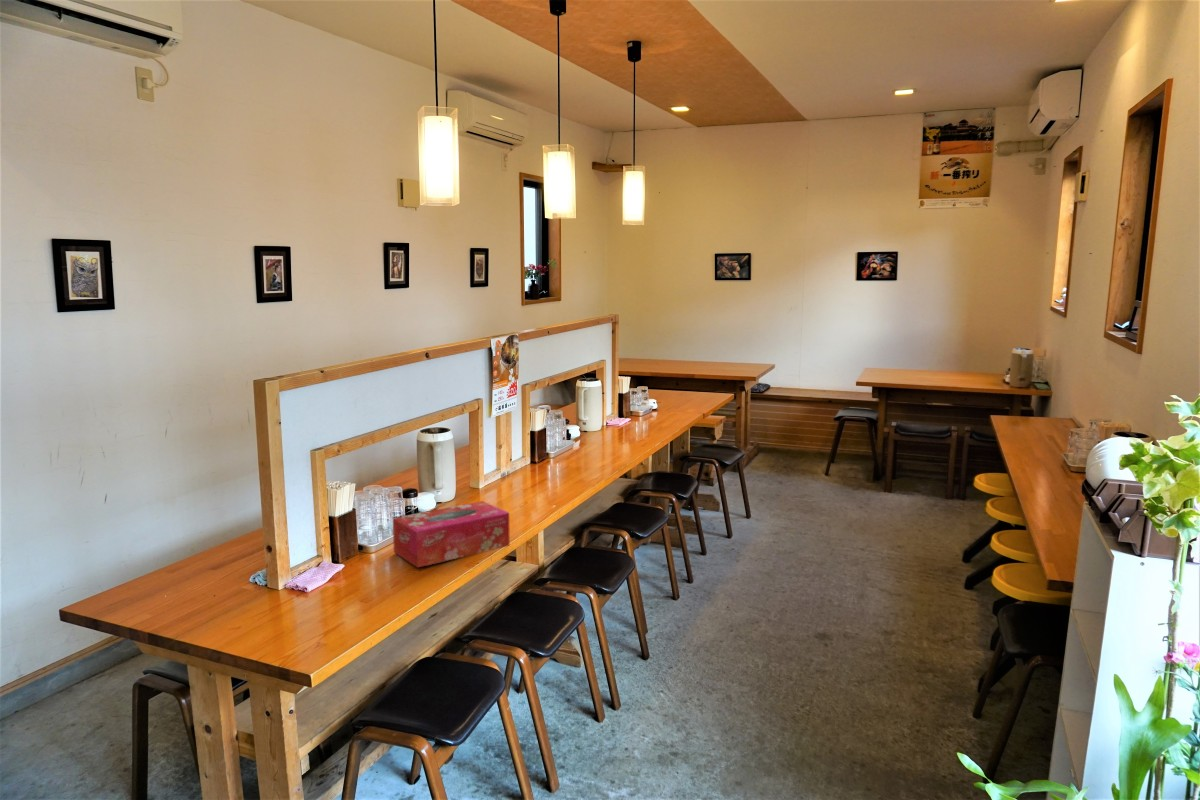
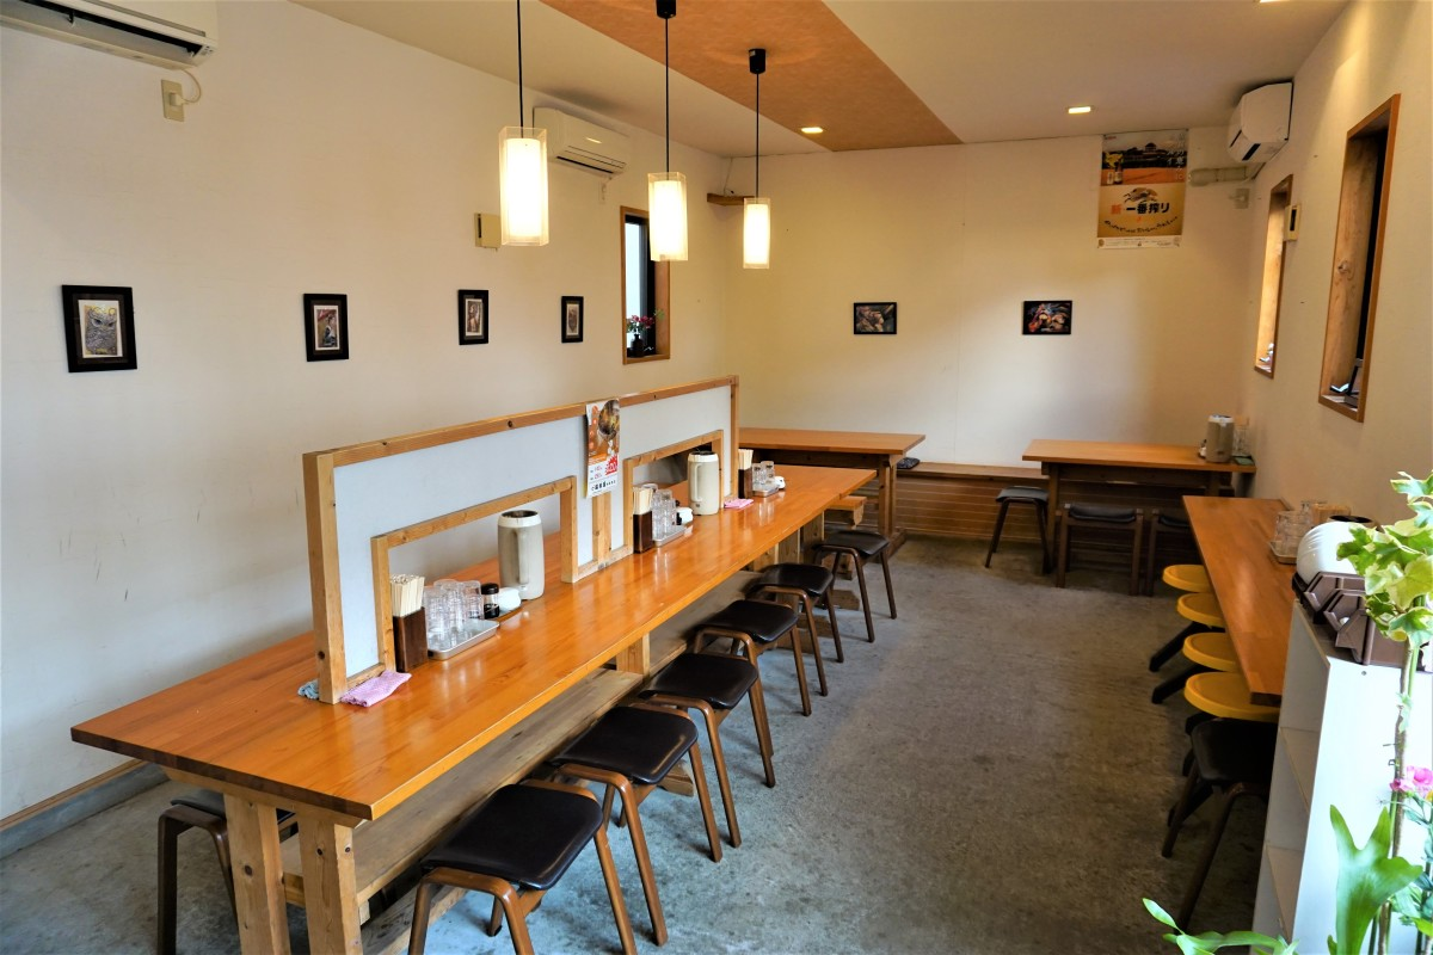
- tissue box (452, 532)
